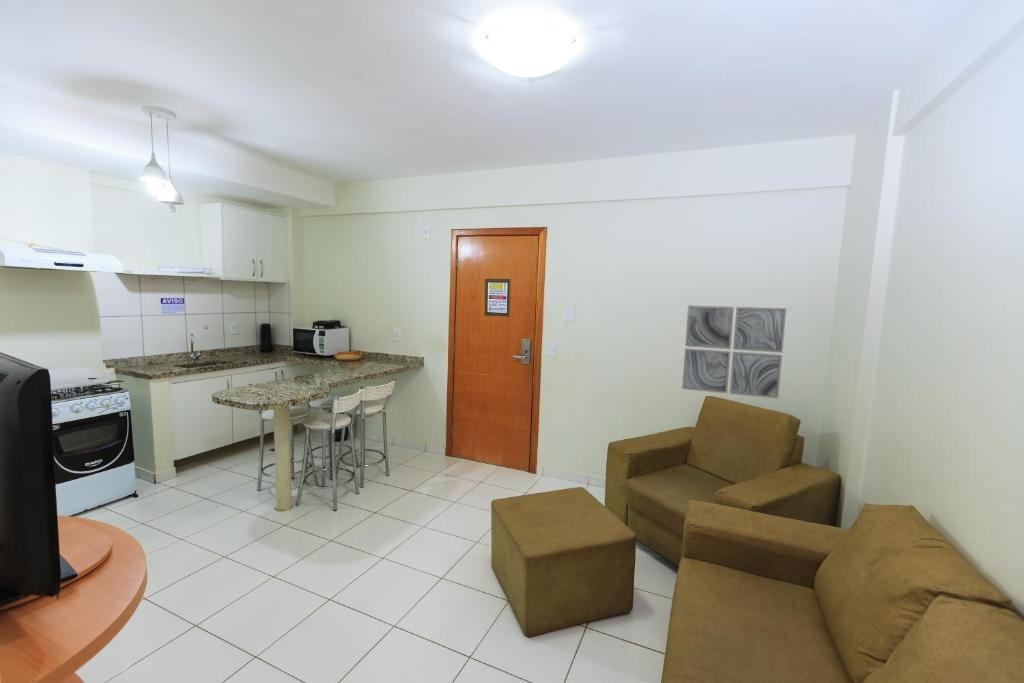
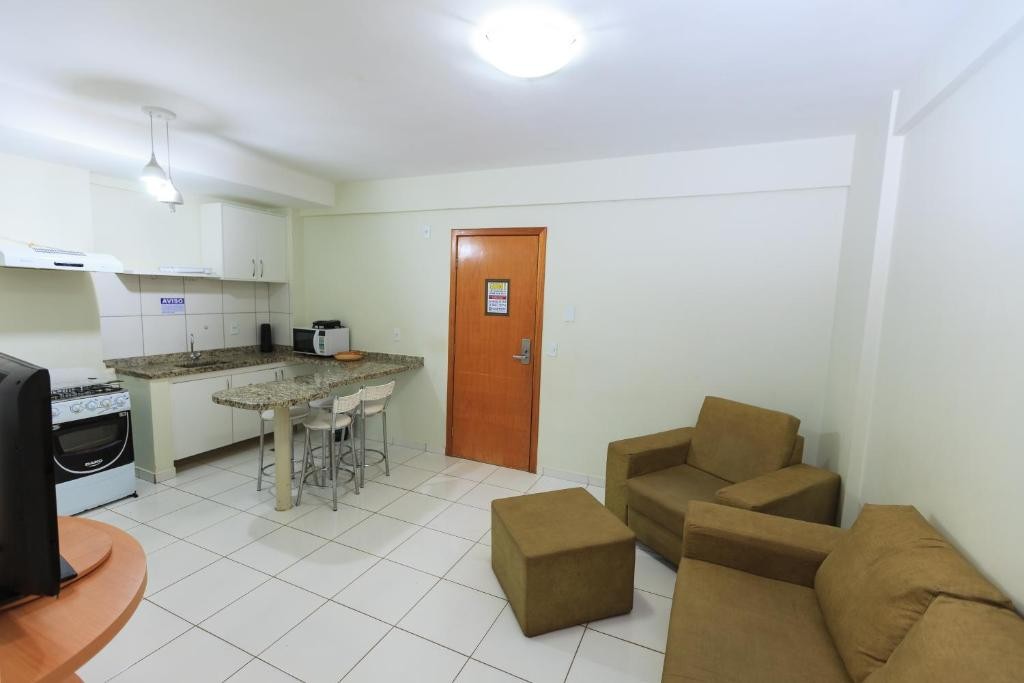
- wall art (730, 348)
